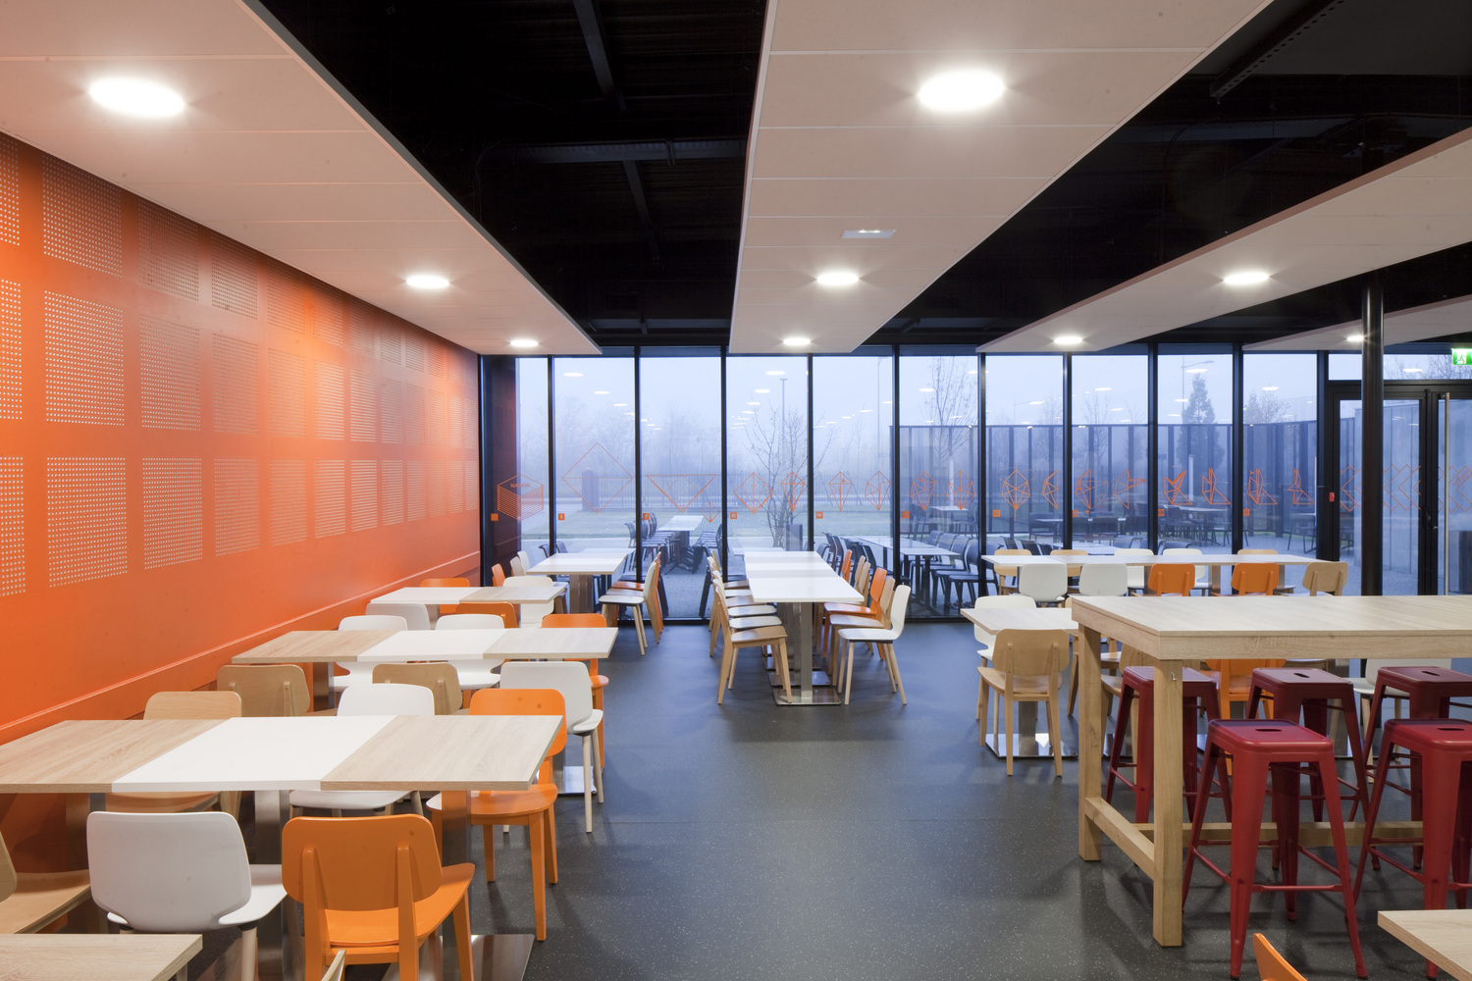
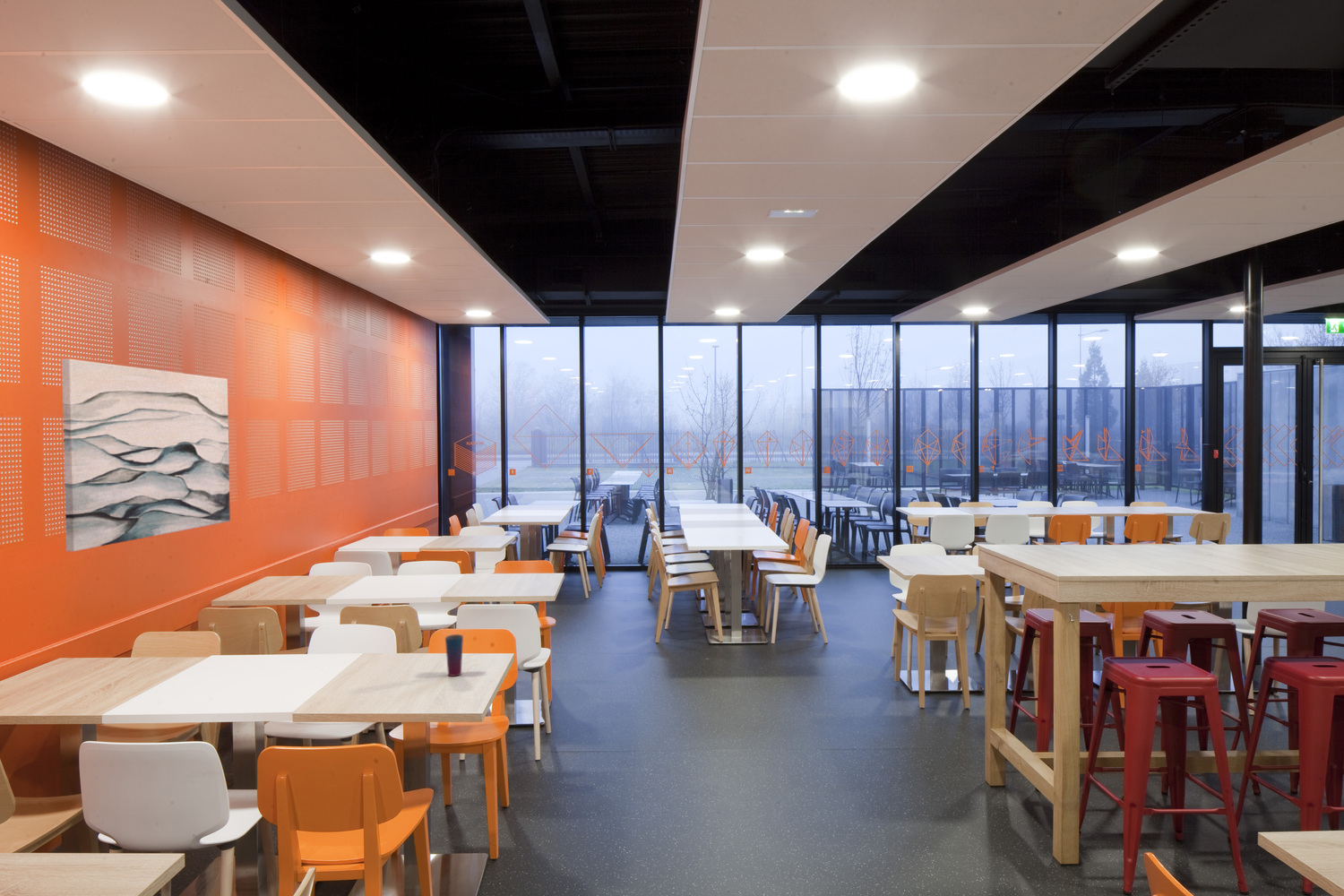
+ cup (454, 655)
+ wall art (159, 452)
